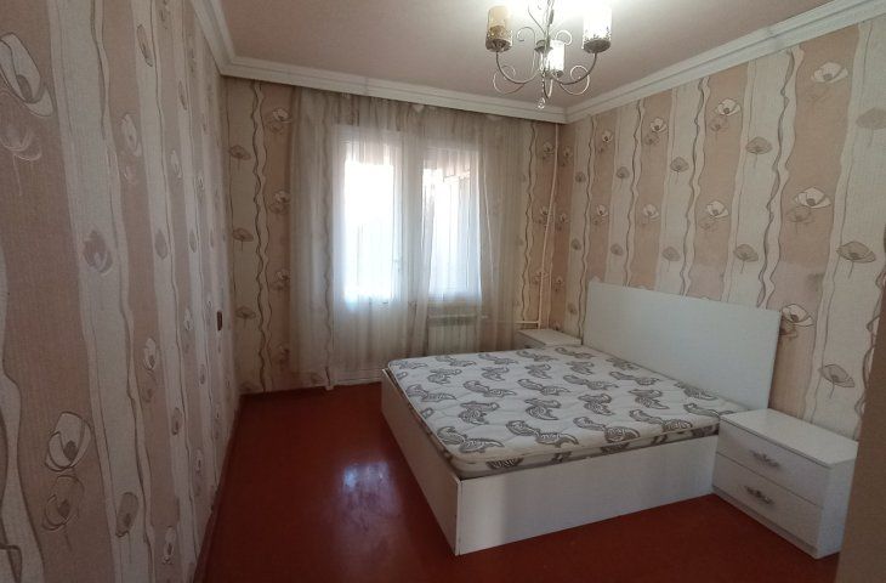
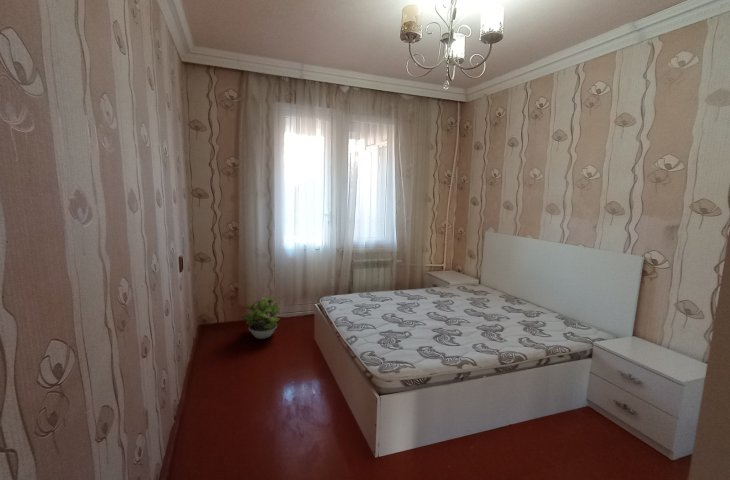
+ potted plant (261, 316)
